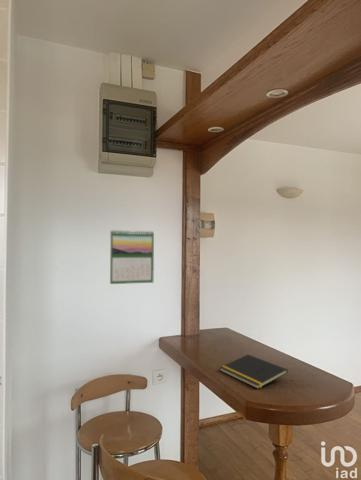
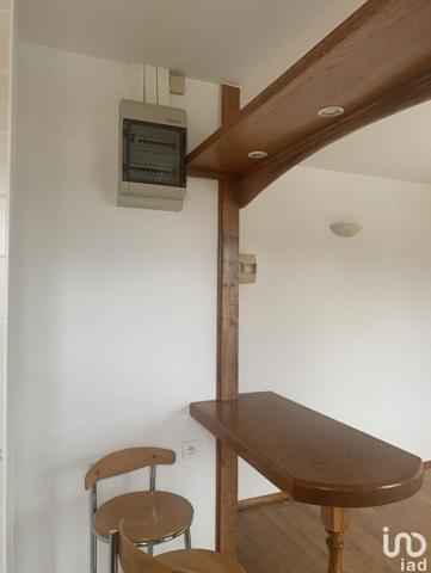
- calendar (132, 256)
- notepad (252, 370)
